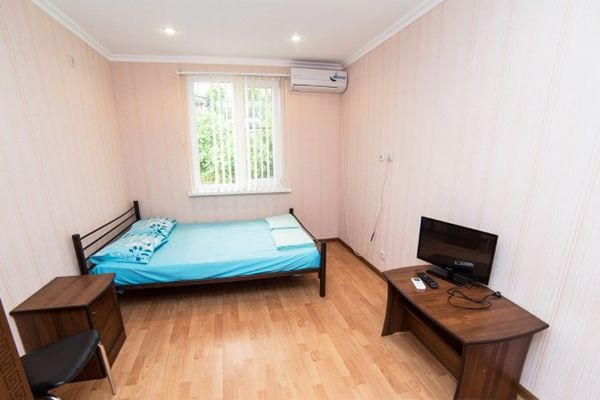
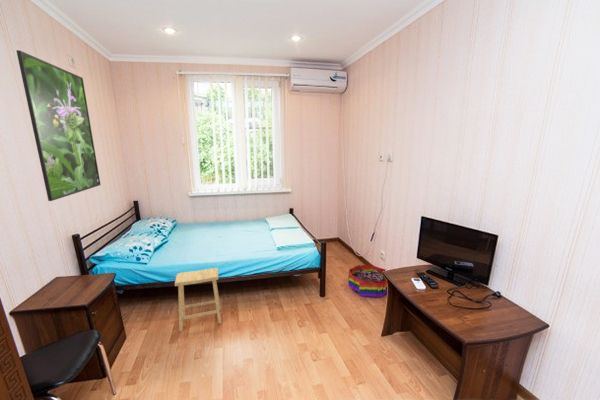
+ footstool (202, 302)
+ storage bin (369, 278)
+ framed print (67, 132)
